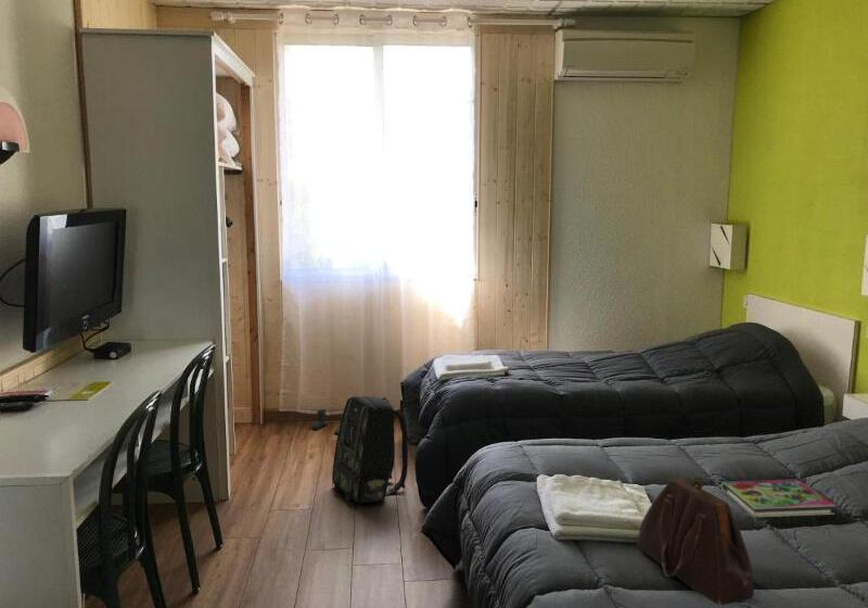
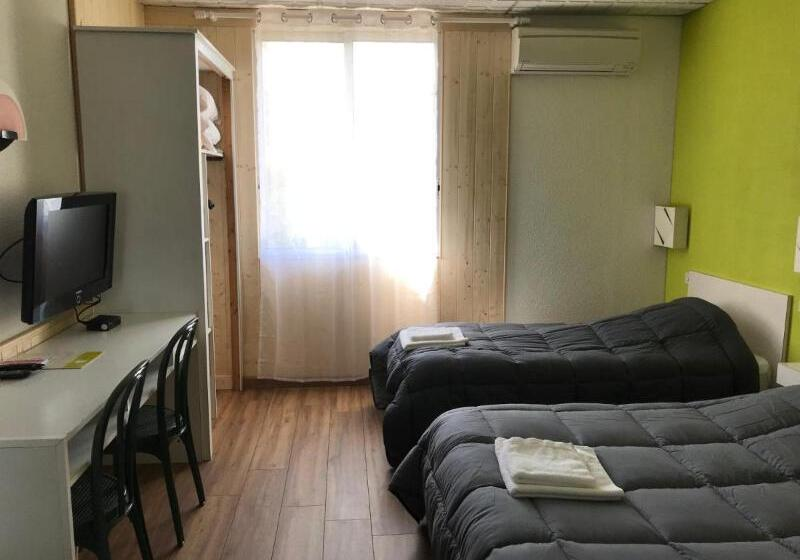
- boots (326, 423)
- handbag (694, 525)
- backpack (370, 444)
- book (776, 496)
